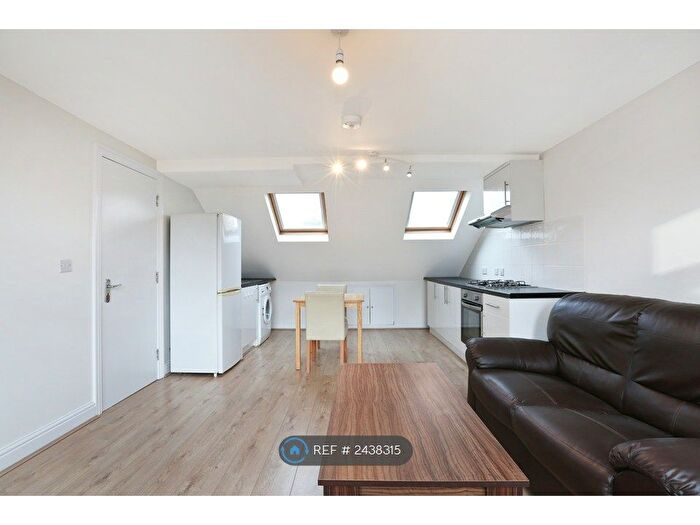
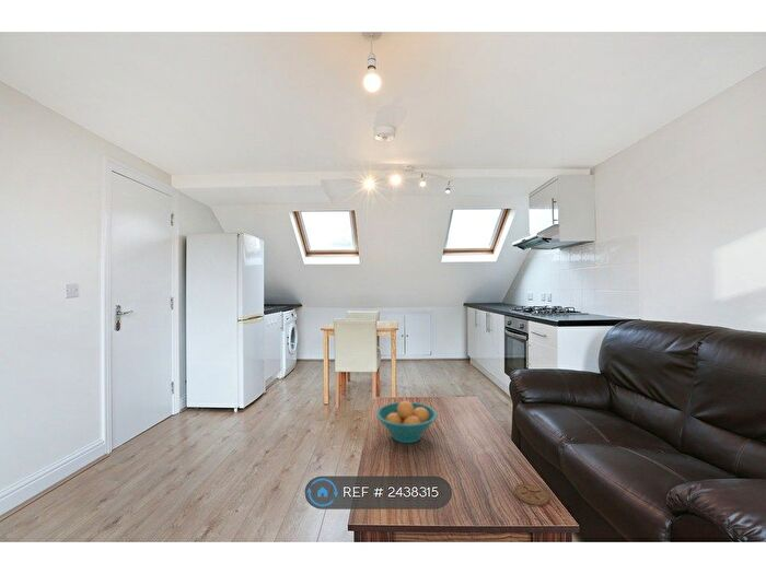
+ coaster (531, 493)
+ fruit bowl (406, 419)
